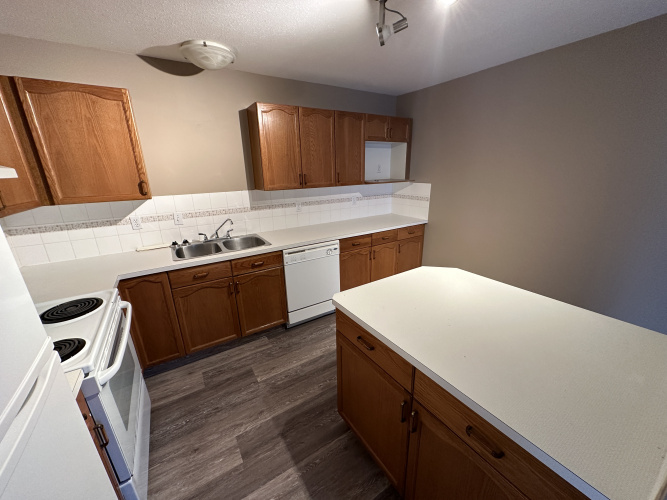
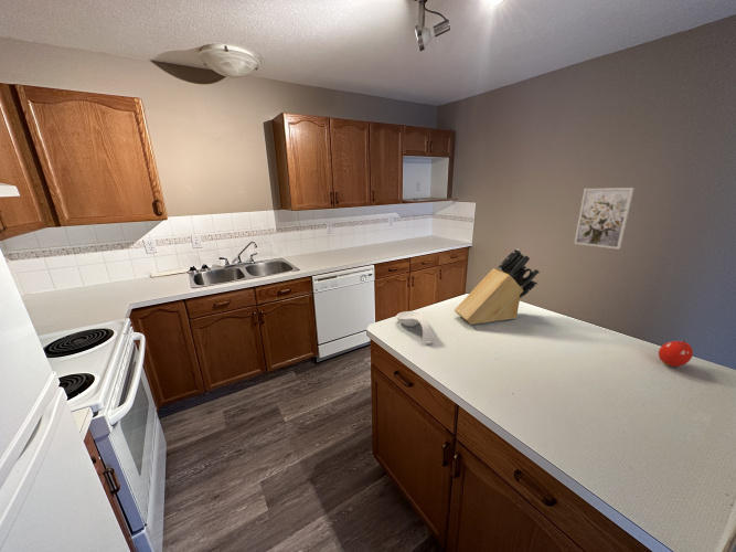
+ knife block (497, 285)
+ wall art (601, 217)
+ spoon rest (415, 321)
+ fruit (675, 351)
